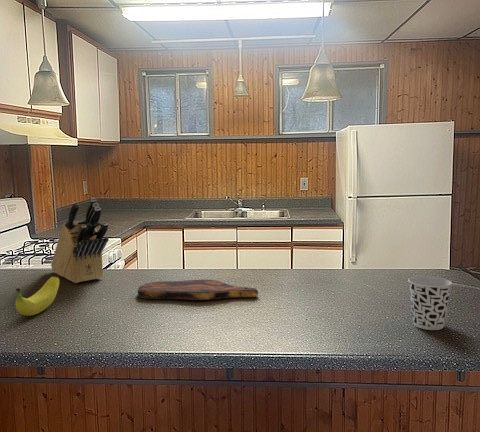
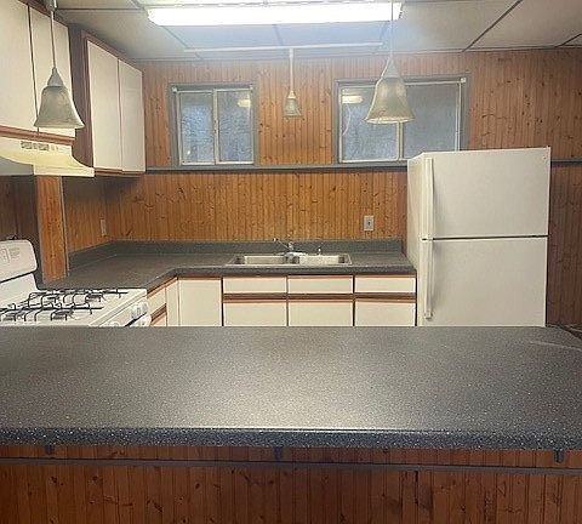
- cutting board (198, 289)
- fruit (36, 296)
- knife block (78, 237)
- cup (429, 303)
